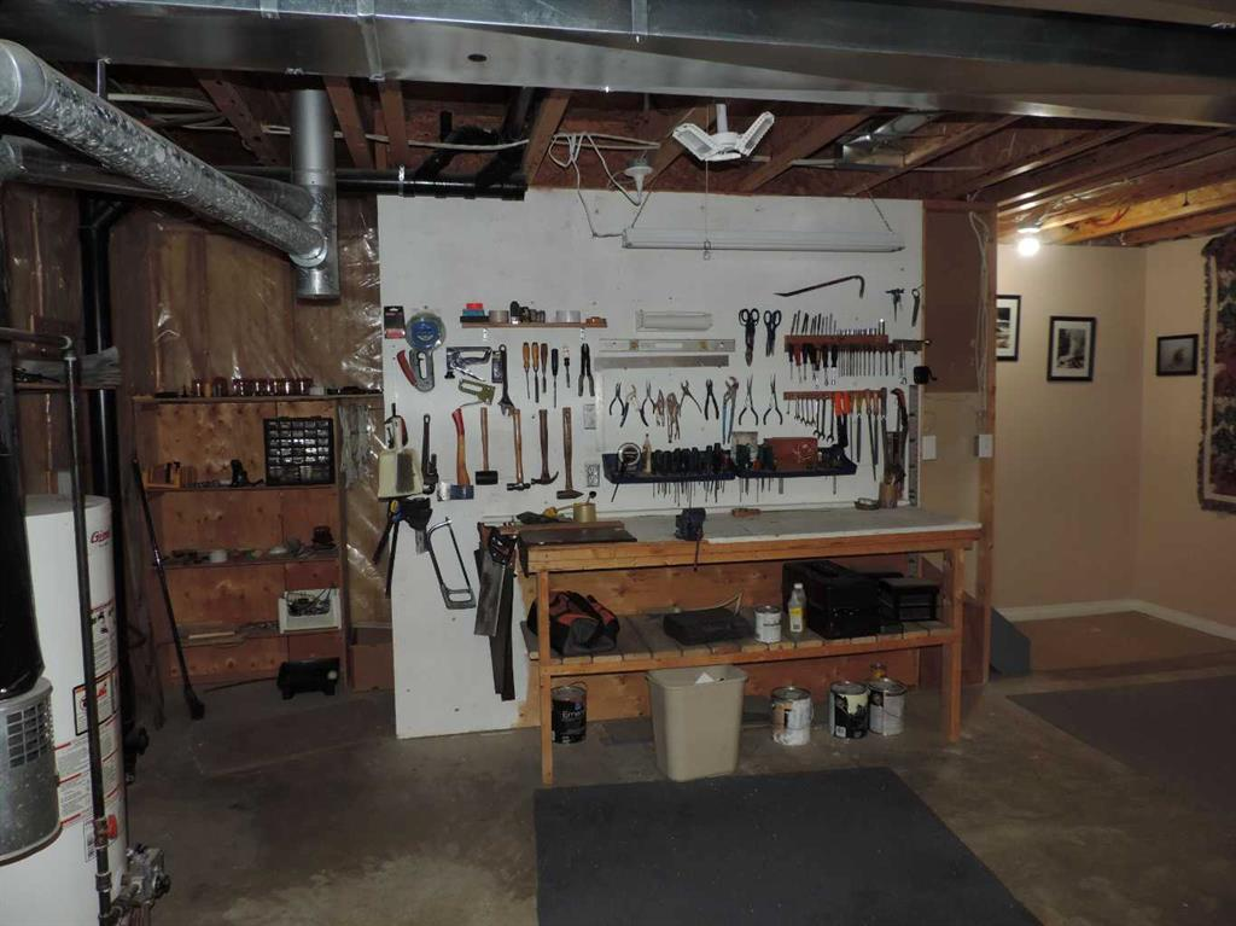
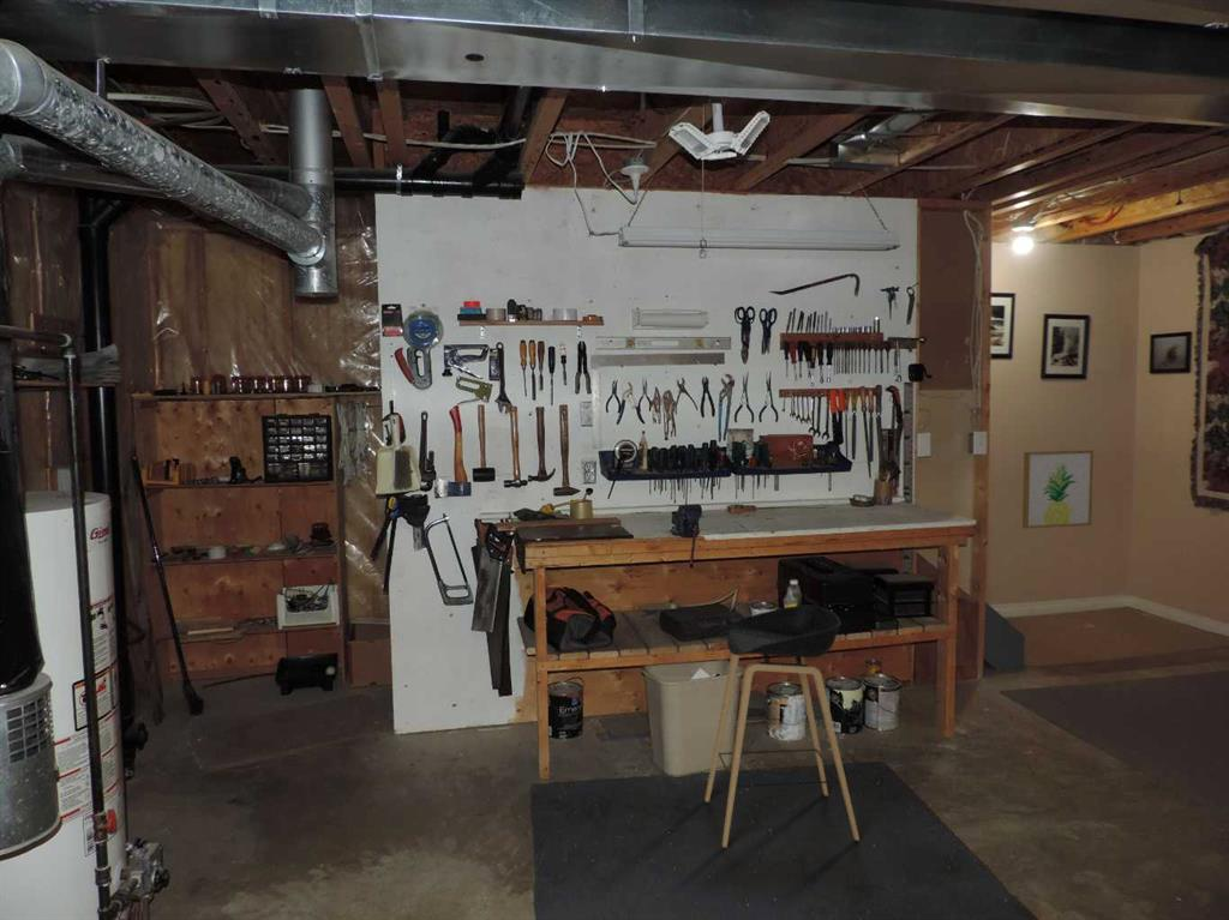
+ stool (807, 711)
+ wall art (1057, 488)
